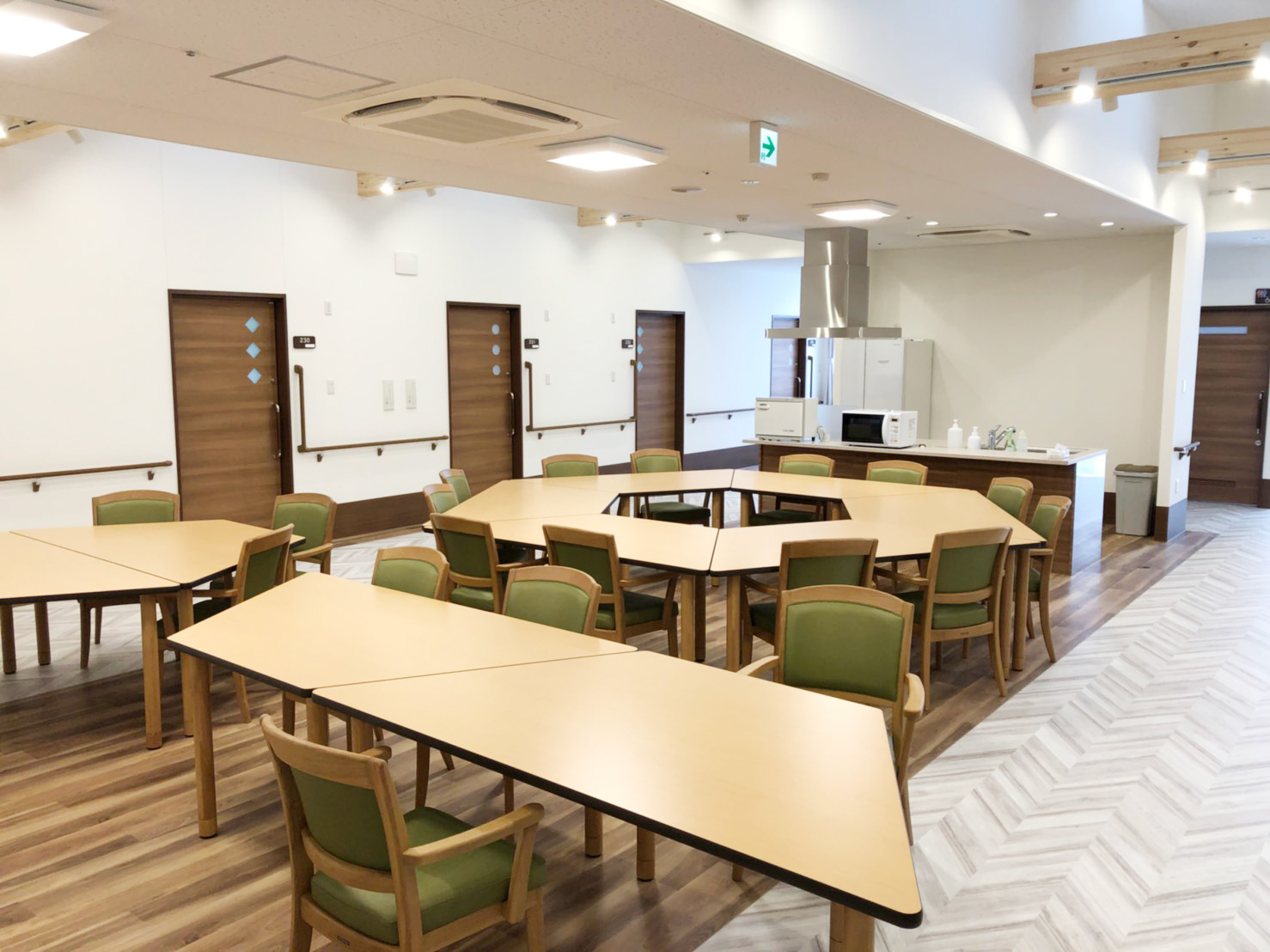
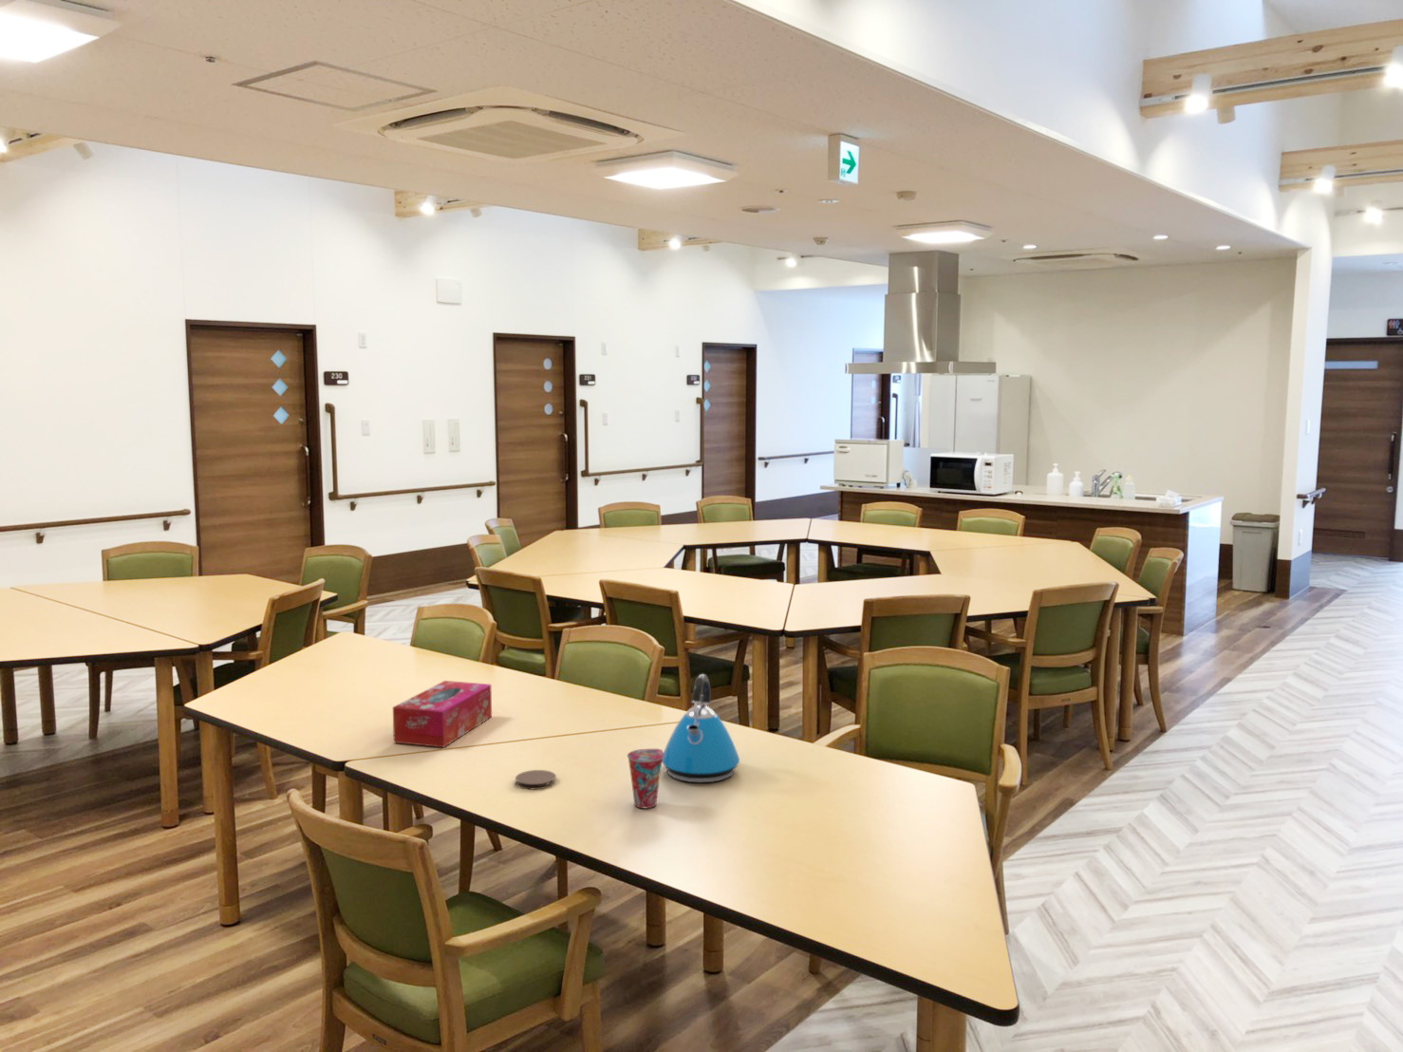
+ coaster (536, 779)
+ kettle (700, 722)
+ cup (645, 779)
+ tissue box (444, 712)
